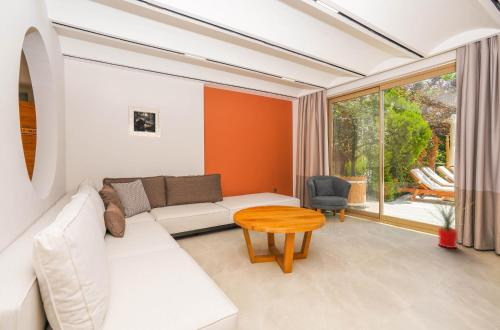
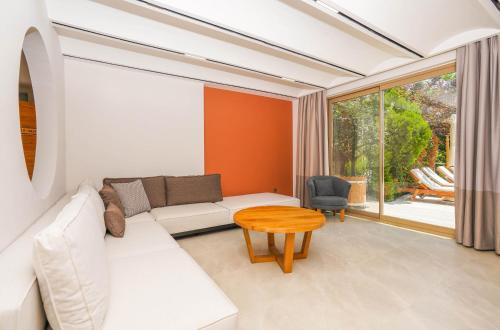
- house plant (448, 219)
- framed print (144, 122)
